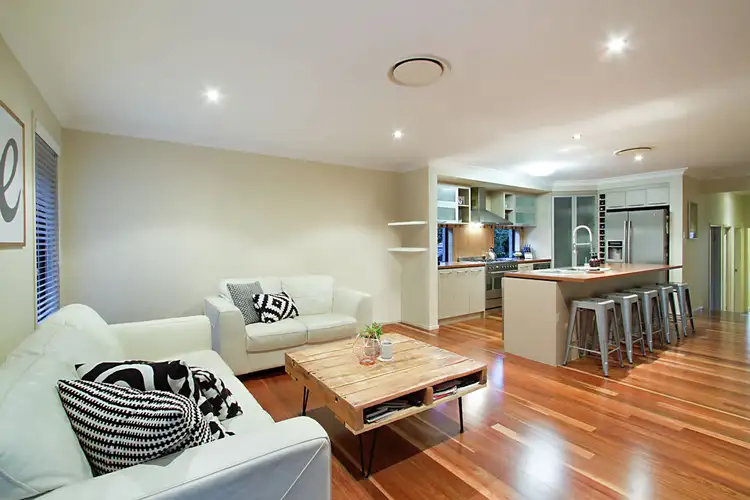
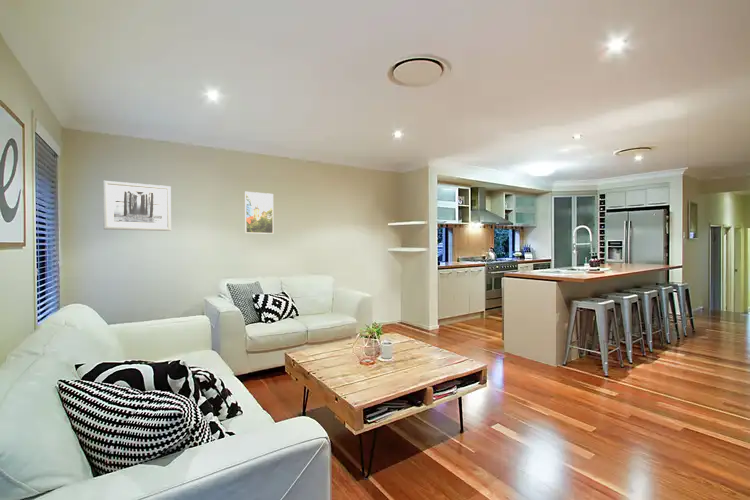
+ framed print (259, 213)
+ wall art (138, 206)
